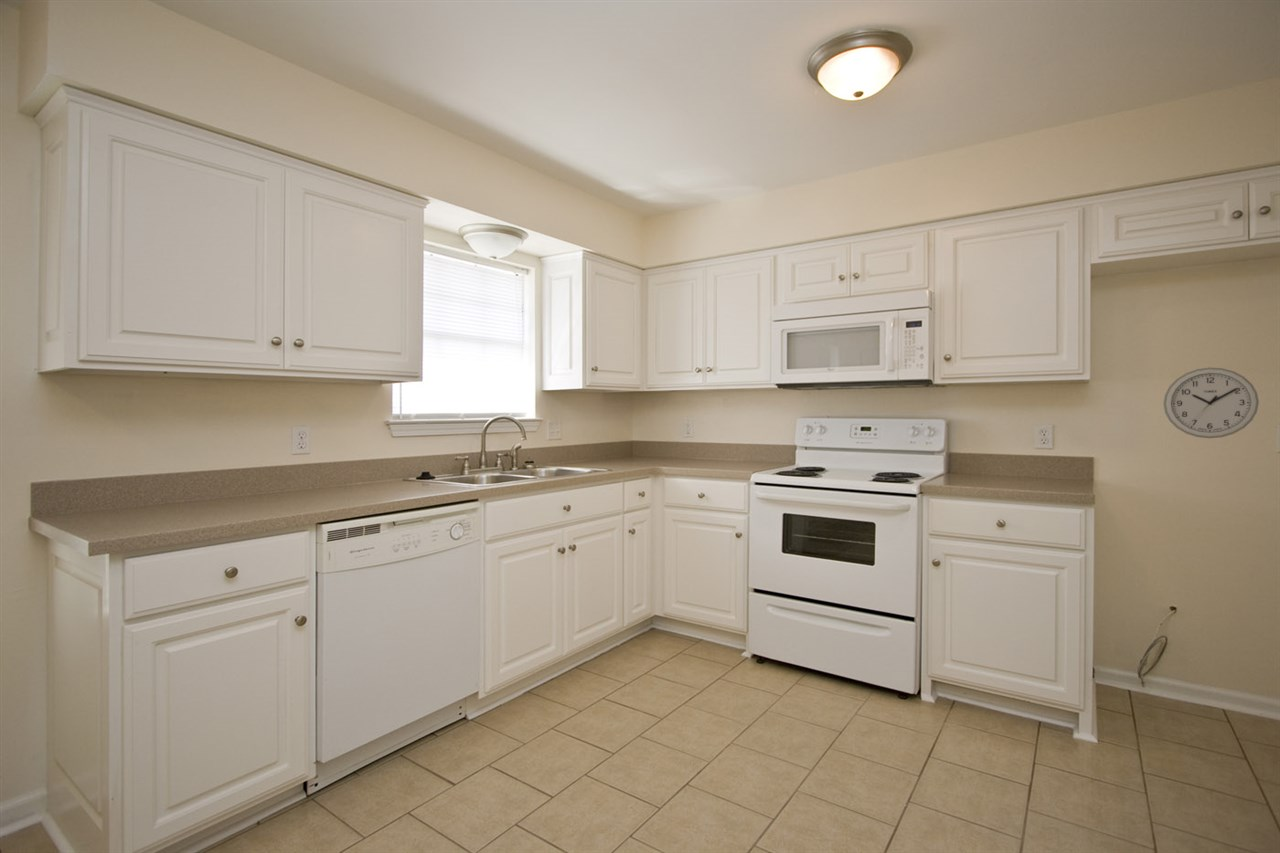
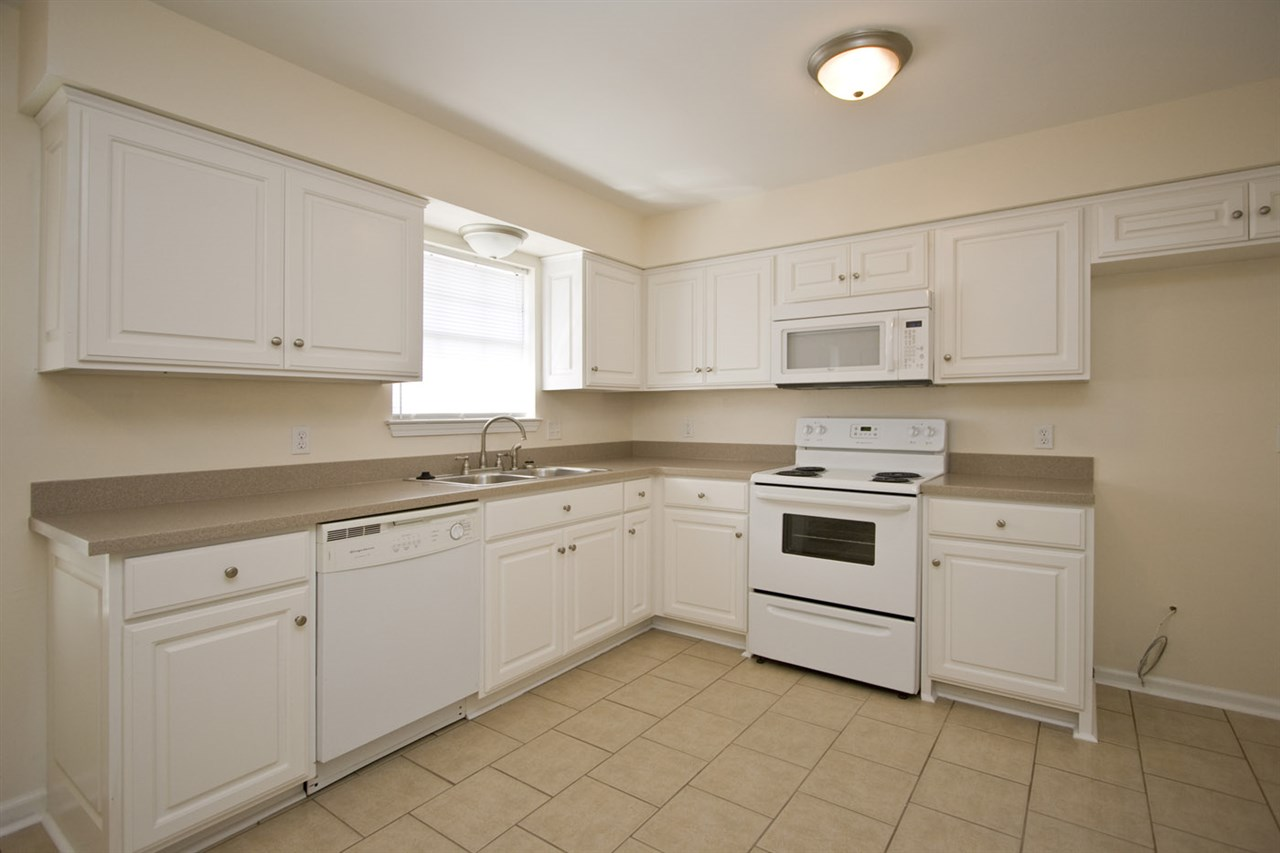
- wall clock (1209, 402)
